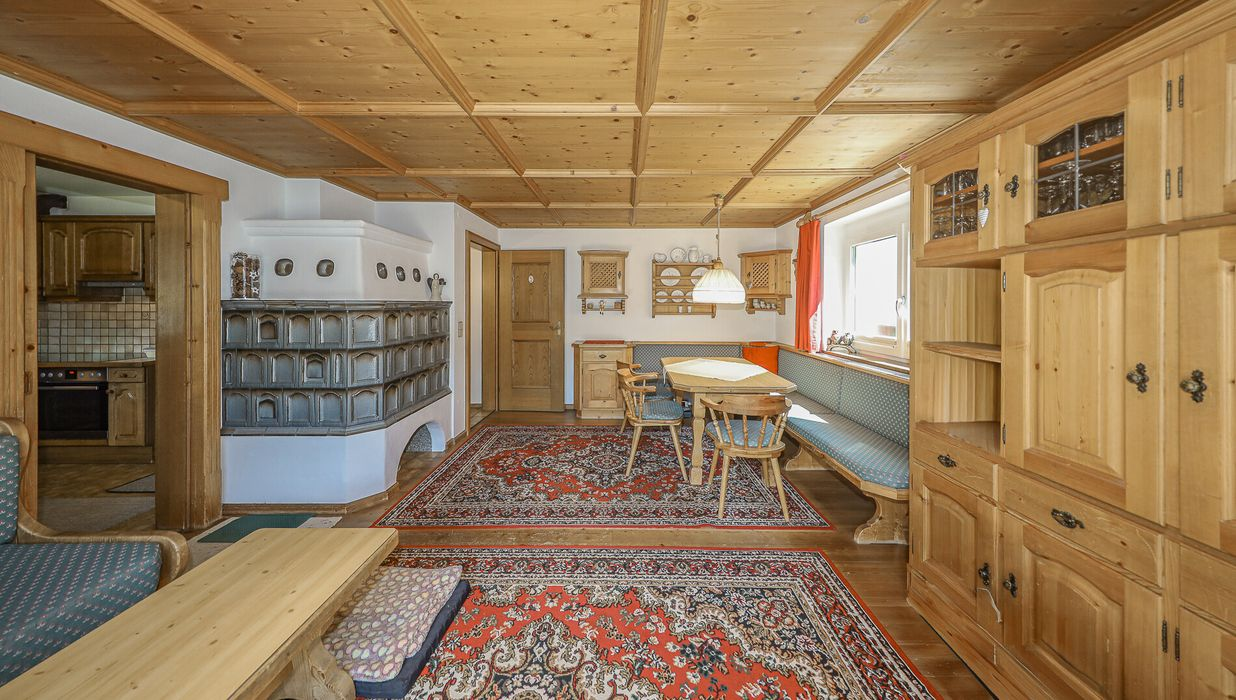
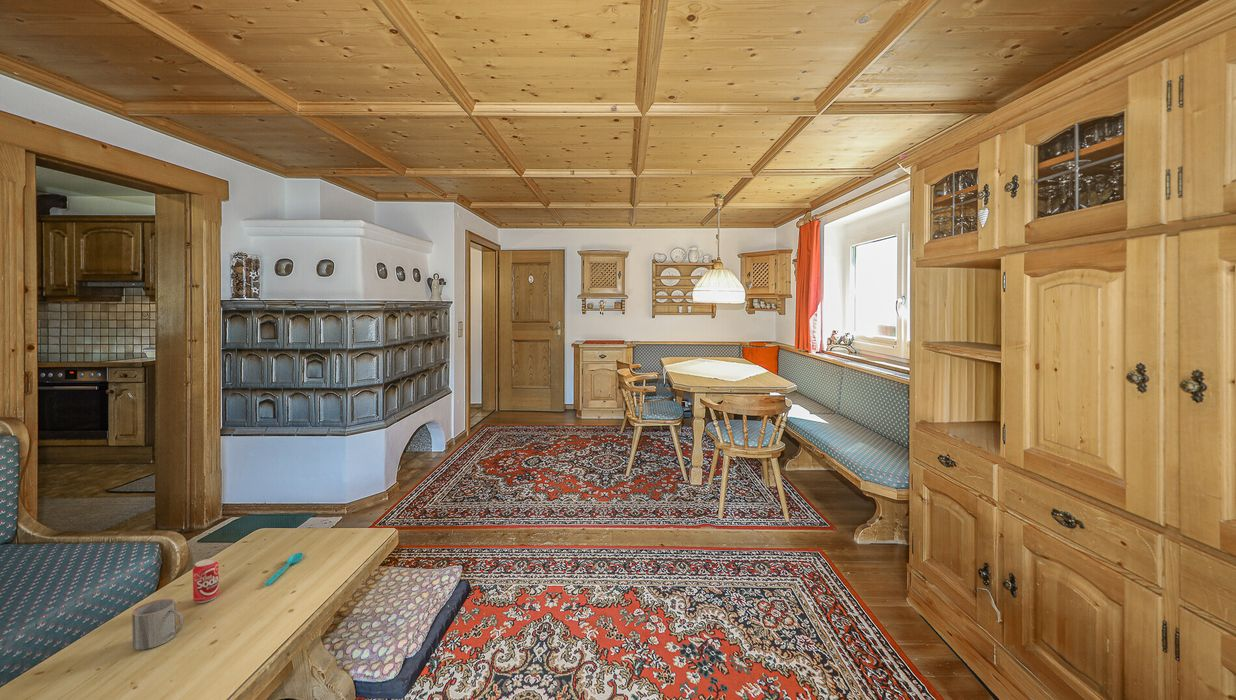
+ spoon (284, 567)
+ mug (161, 623)
+ beverage can (206, 580)
